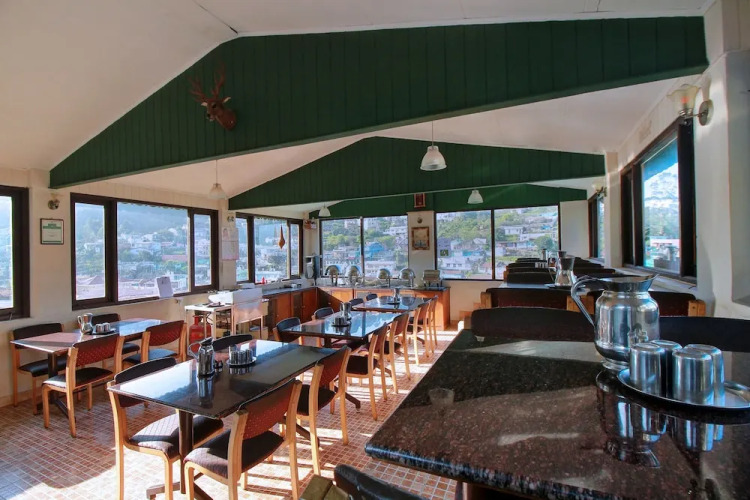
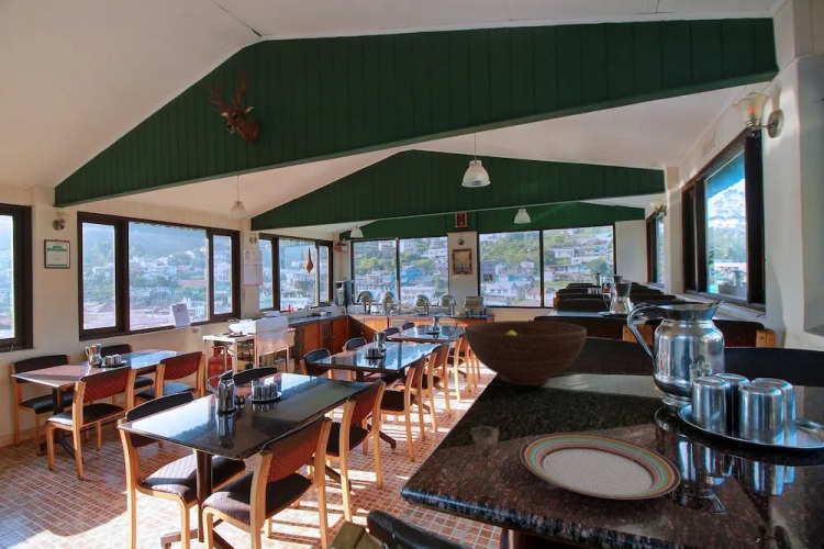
+ fruit bowl (523, 354)
+ plate (594, 466)
